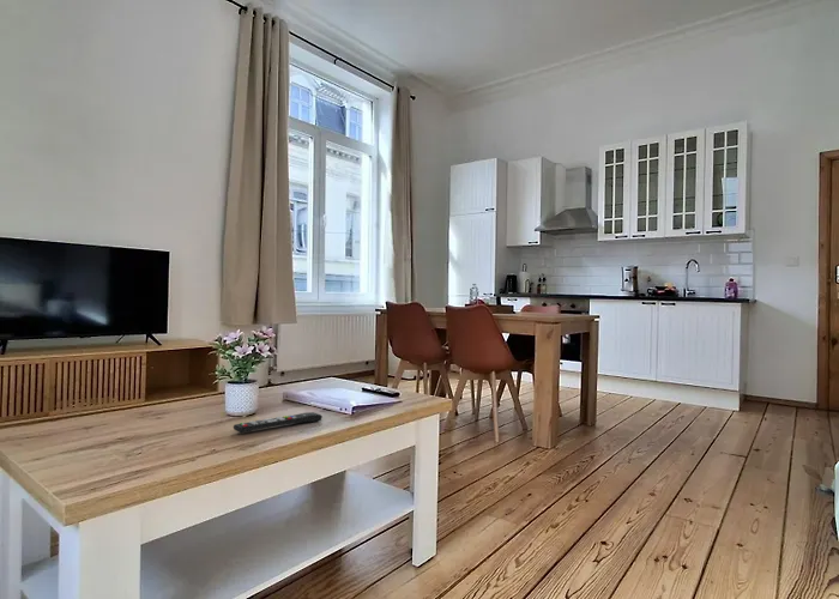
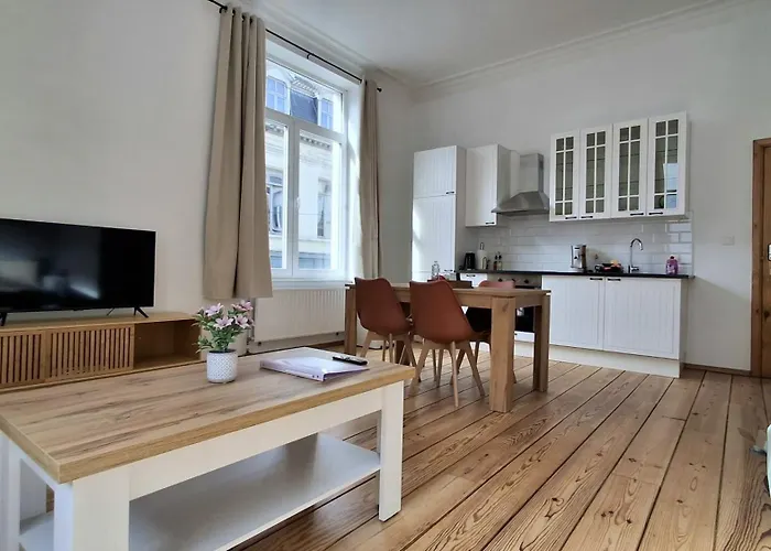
- remote control (279, 422)
